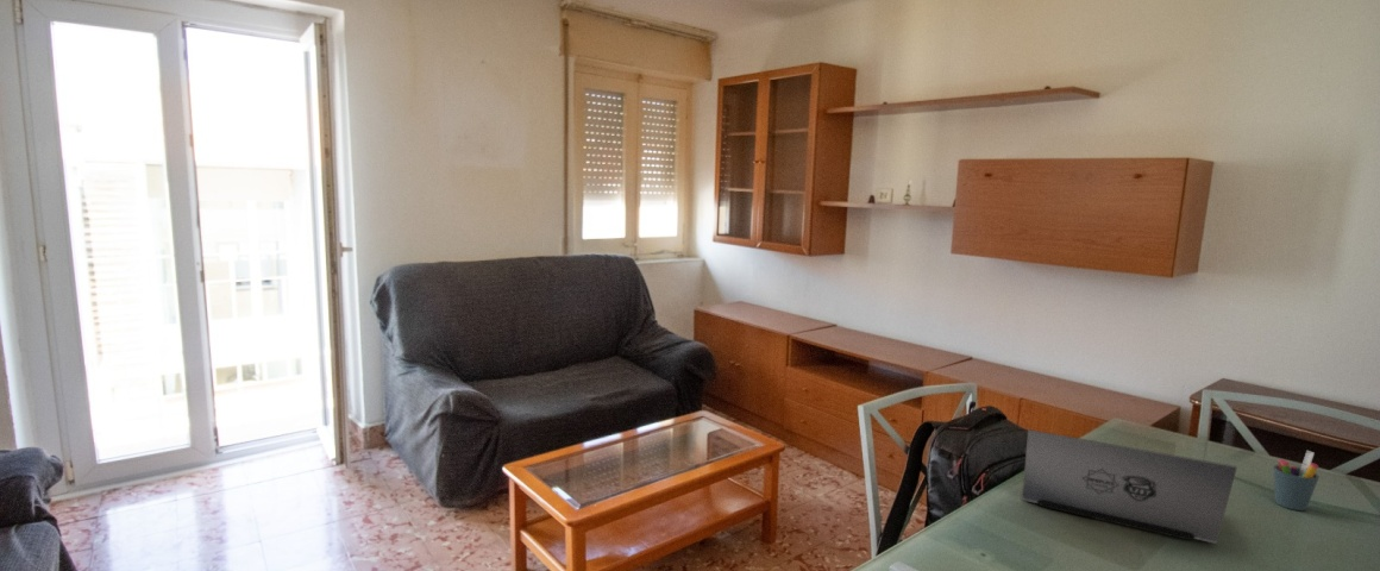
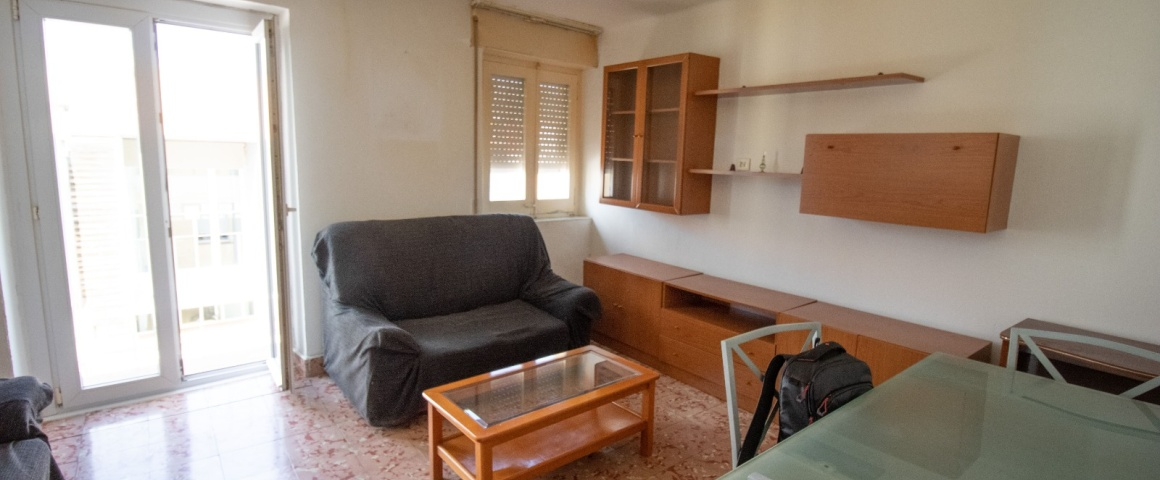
- pen holder (1294, 479)
- laptop (1116, 470)
